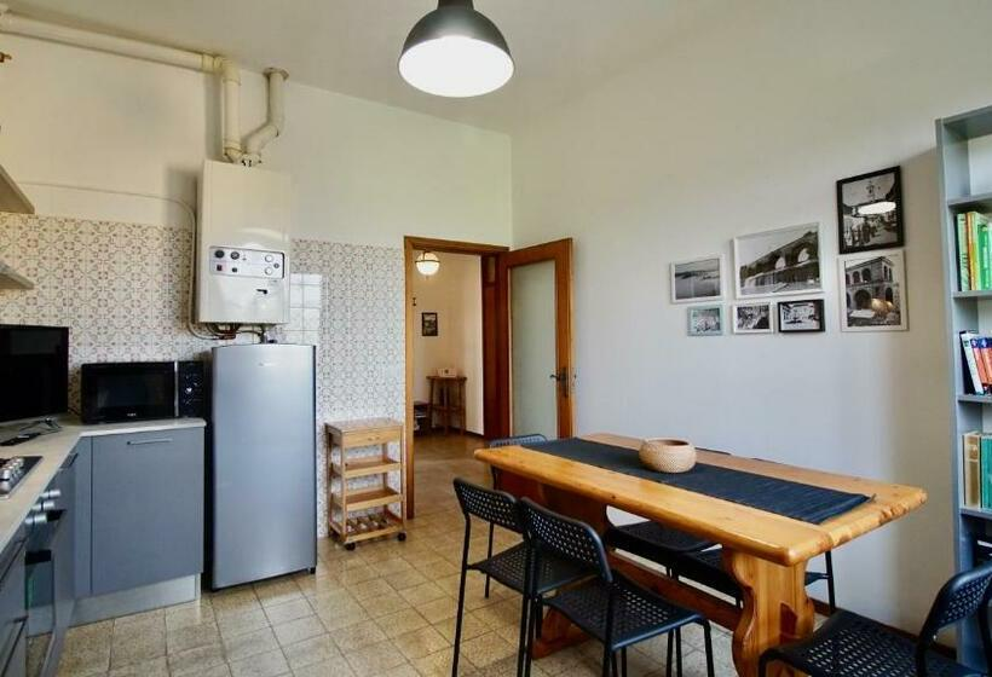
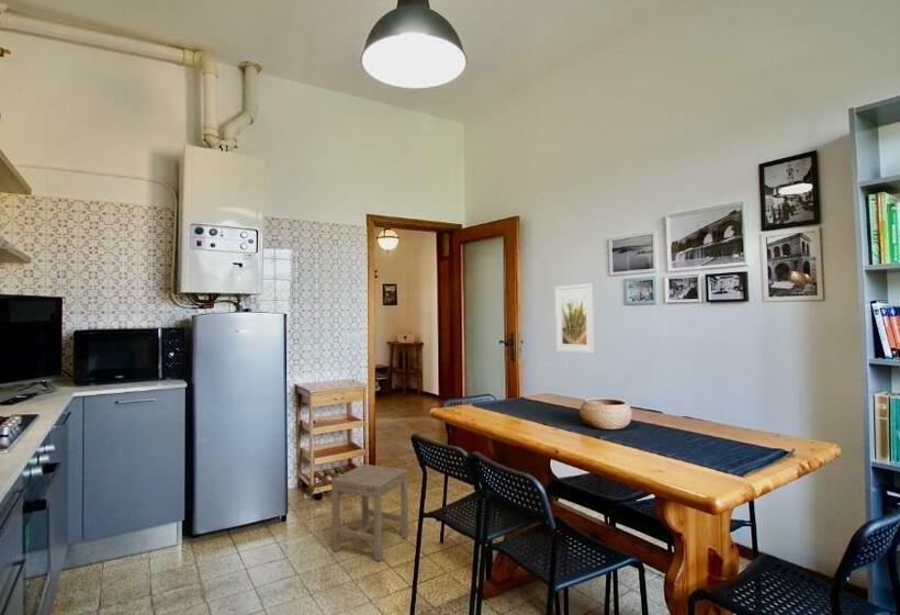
+ stool (371, 510)
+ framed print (574, 318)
